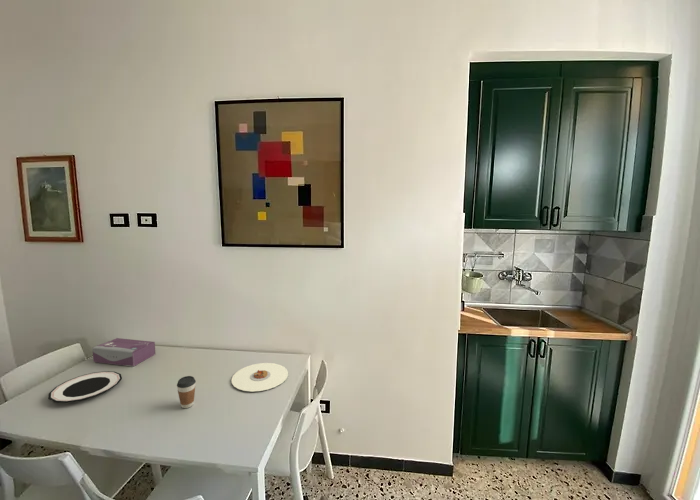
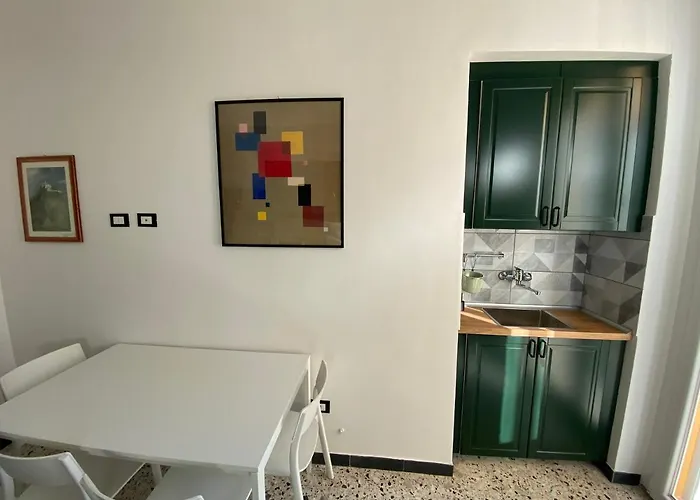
- tissue box (124, 351)
- plate (260, 374)
- plate (87, 387)
- coffee cup (186, 392)
